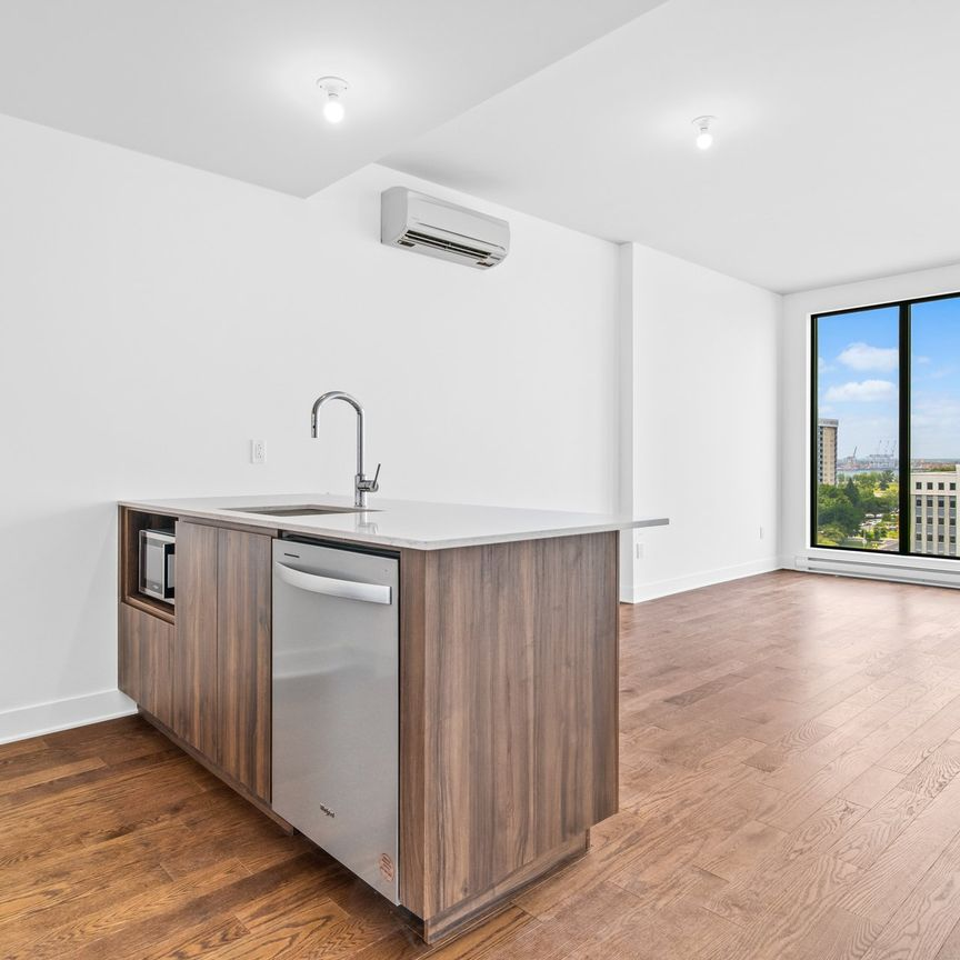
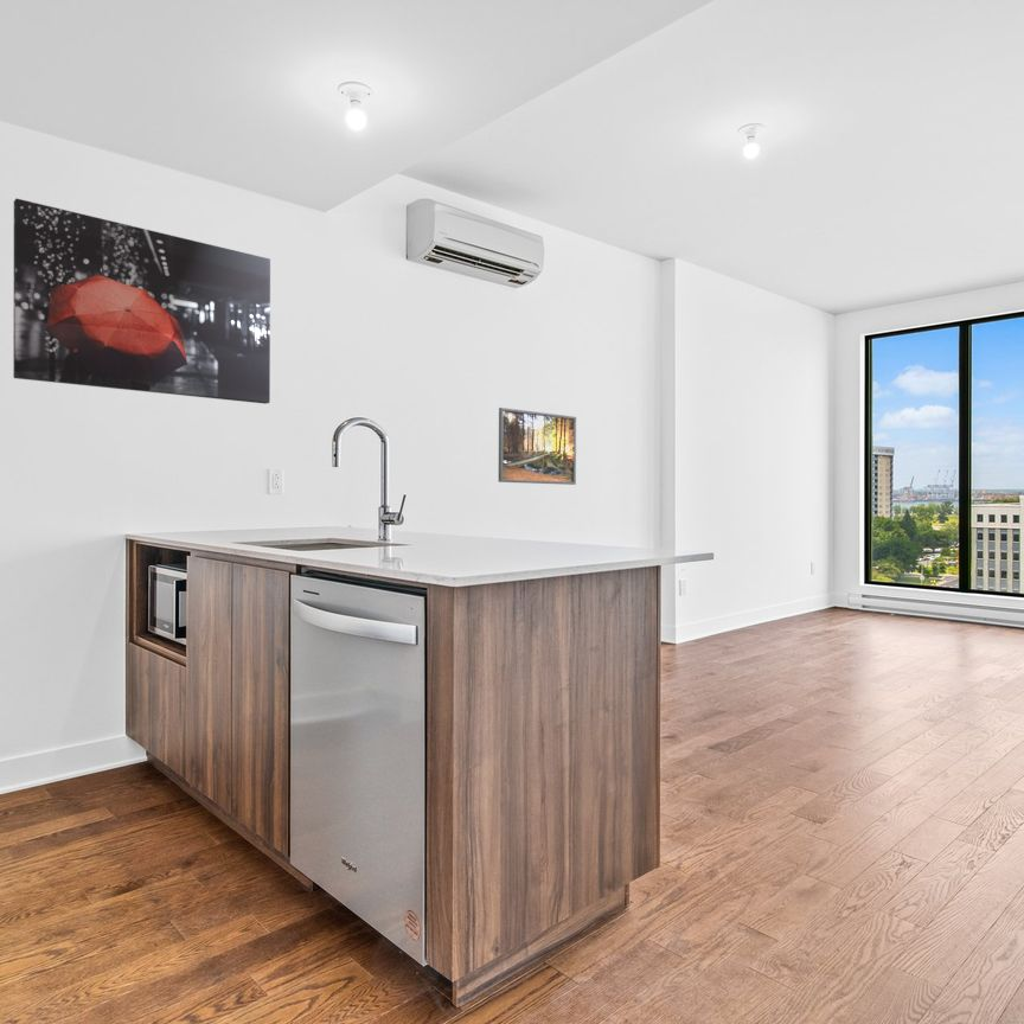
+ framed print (538, 447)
+ wall art (154, 312)
